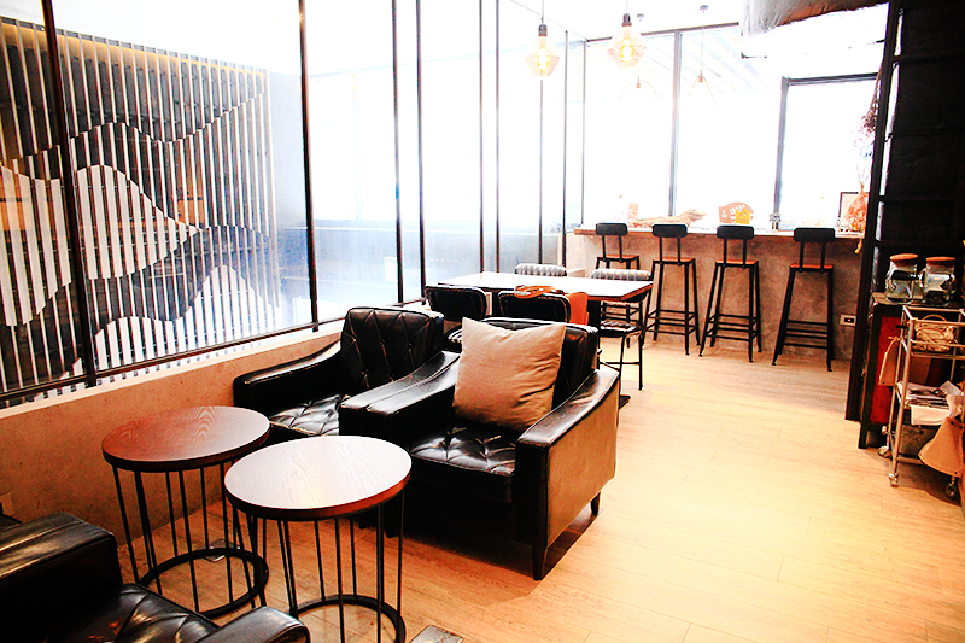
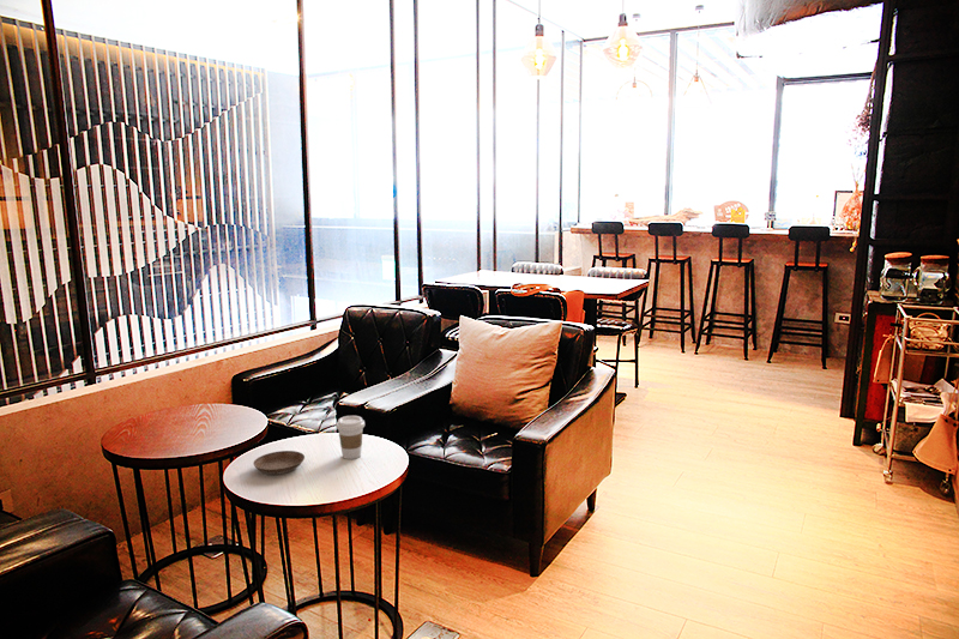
+ saucer (279, 463)
+ coffee cup (350, 436)
